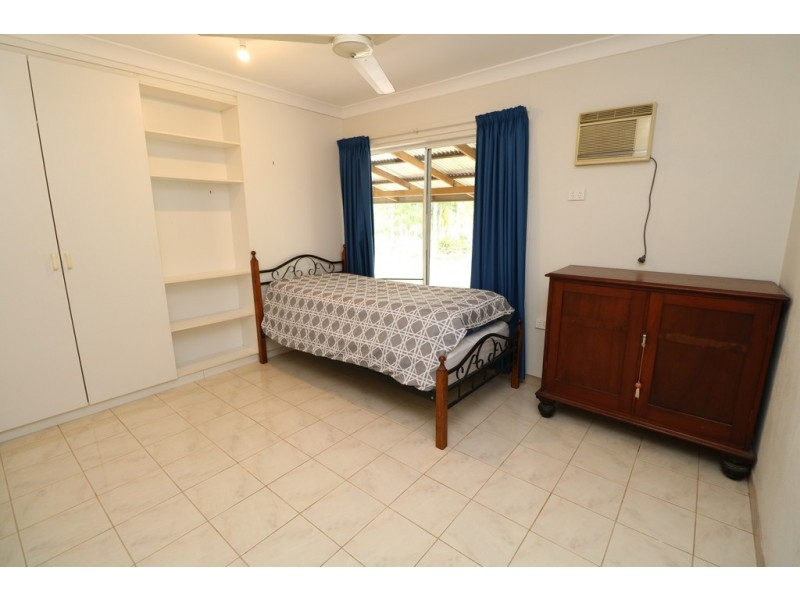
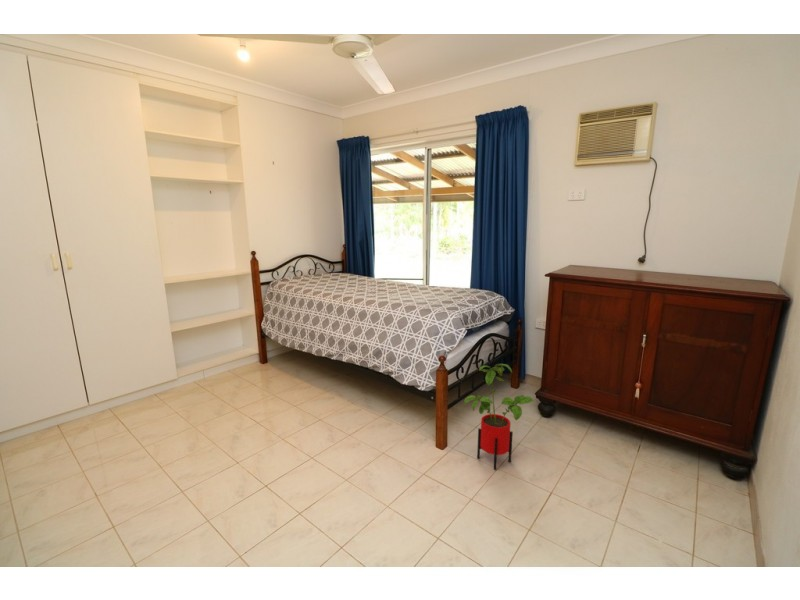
+ house plant (496, 414)
